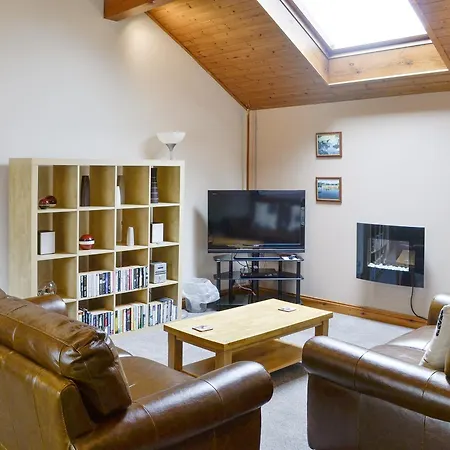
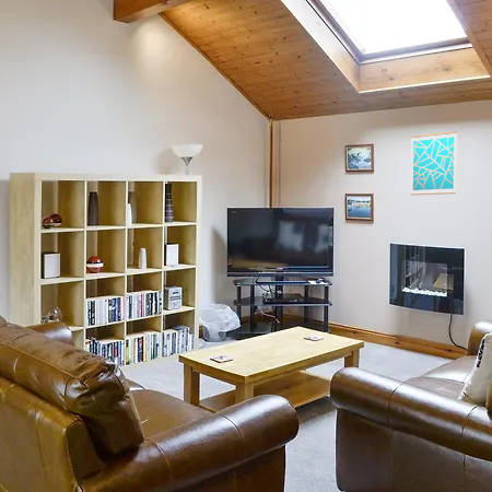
+ wall art (433, 164)
